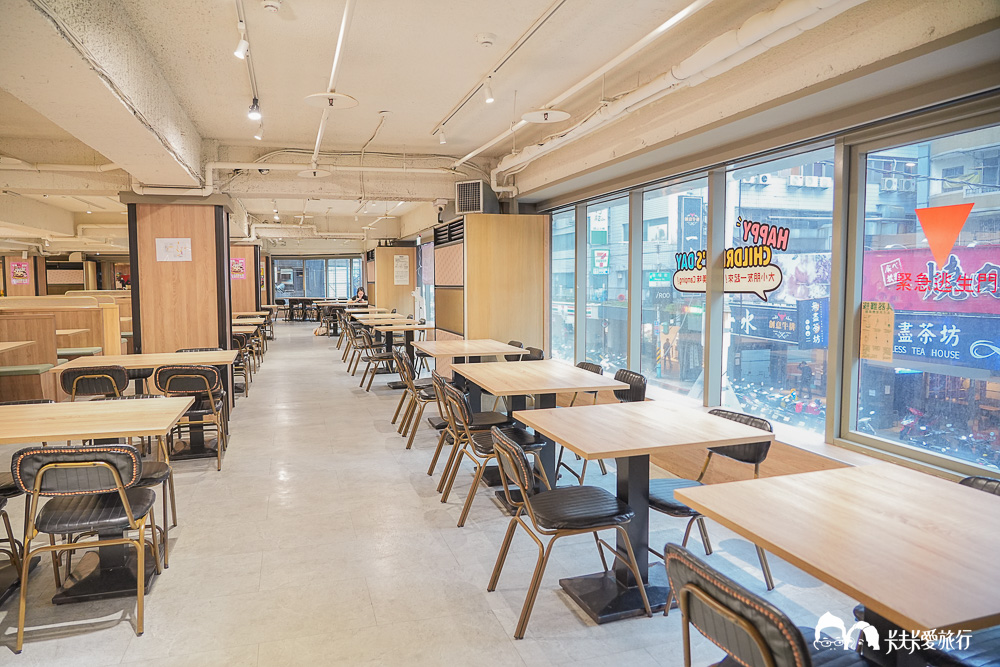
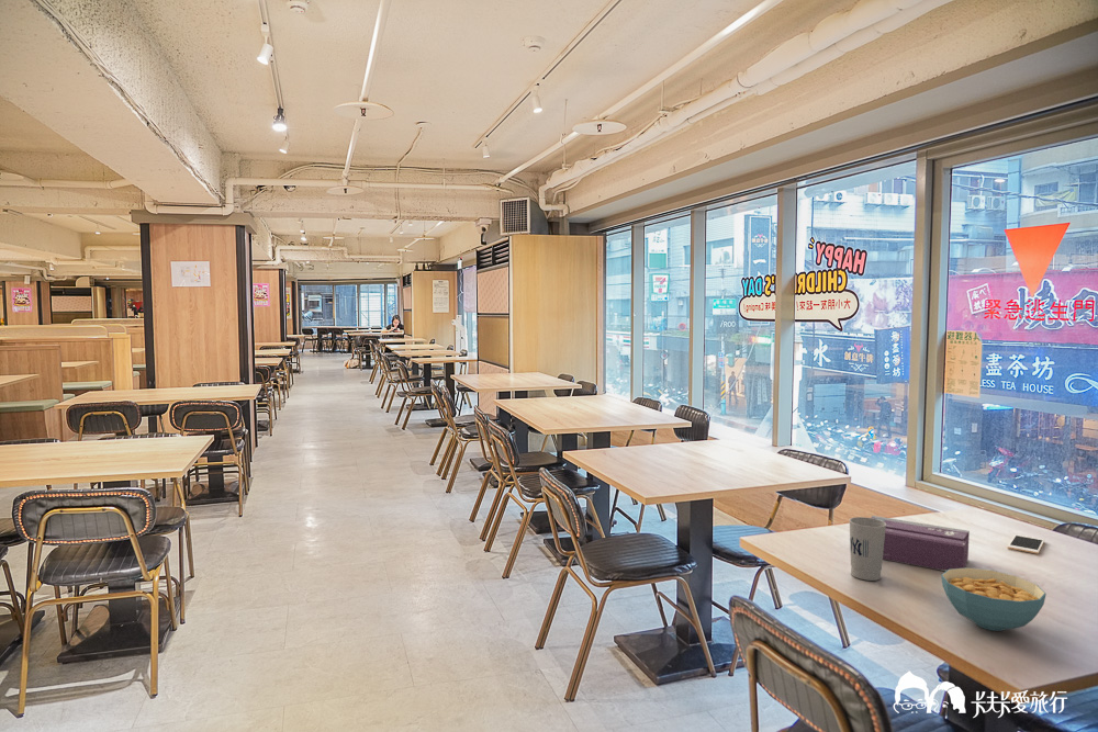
+ cup (866, 549)
+ cereal bowl (990, 604)
+ tissue box (914, 542)
+ cell phone (1026, 543)
